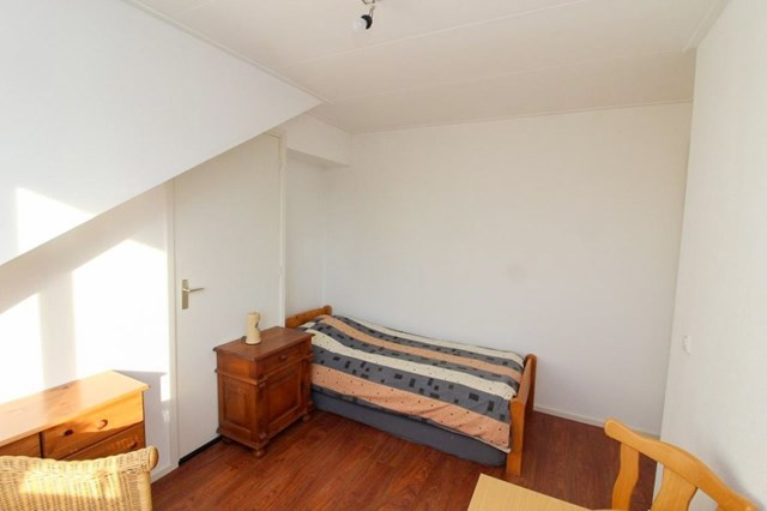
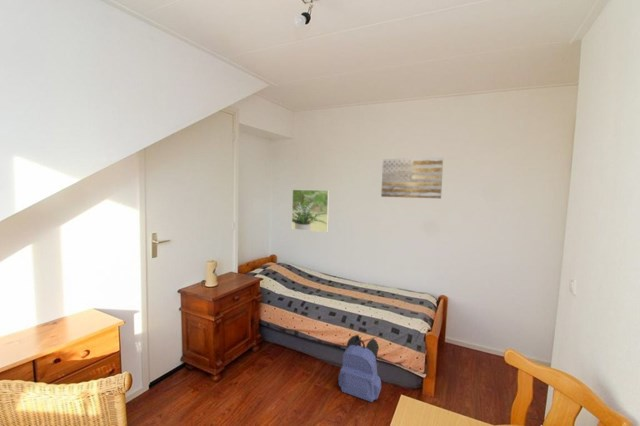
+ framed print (309, 210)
+ wall art (410, 178)
+ backpack (362, 362)
